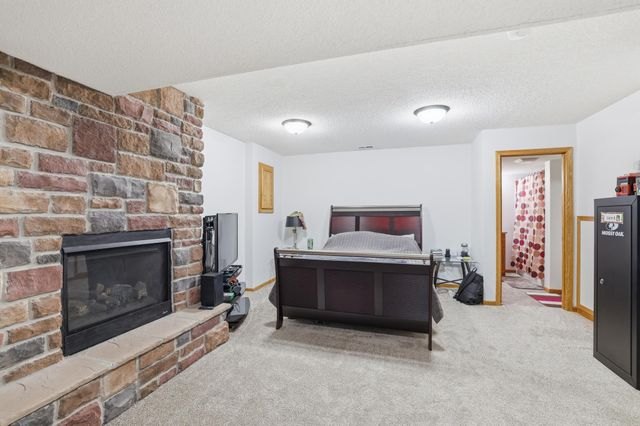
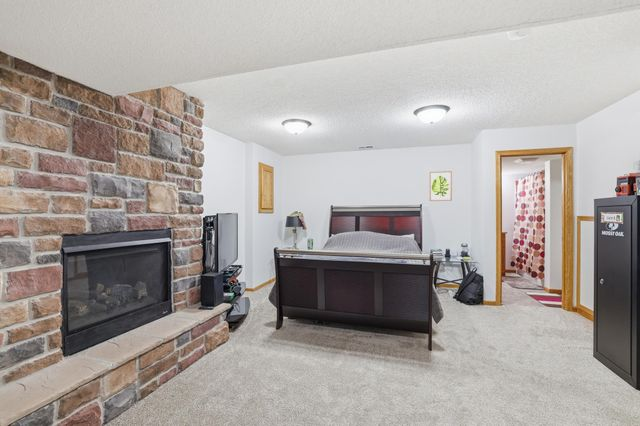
+ wall art (440, 186)
